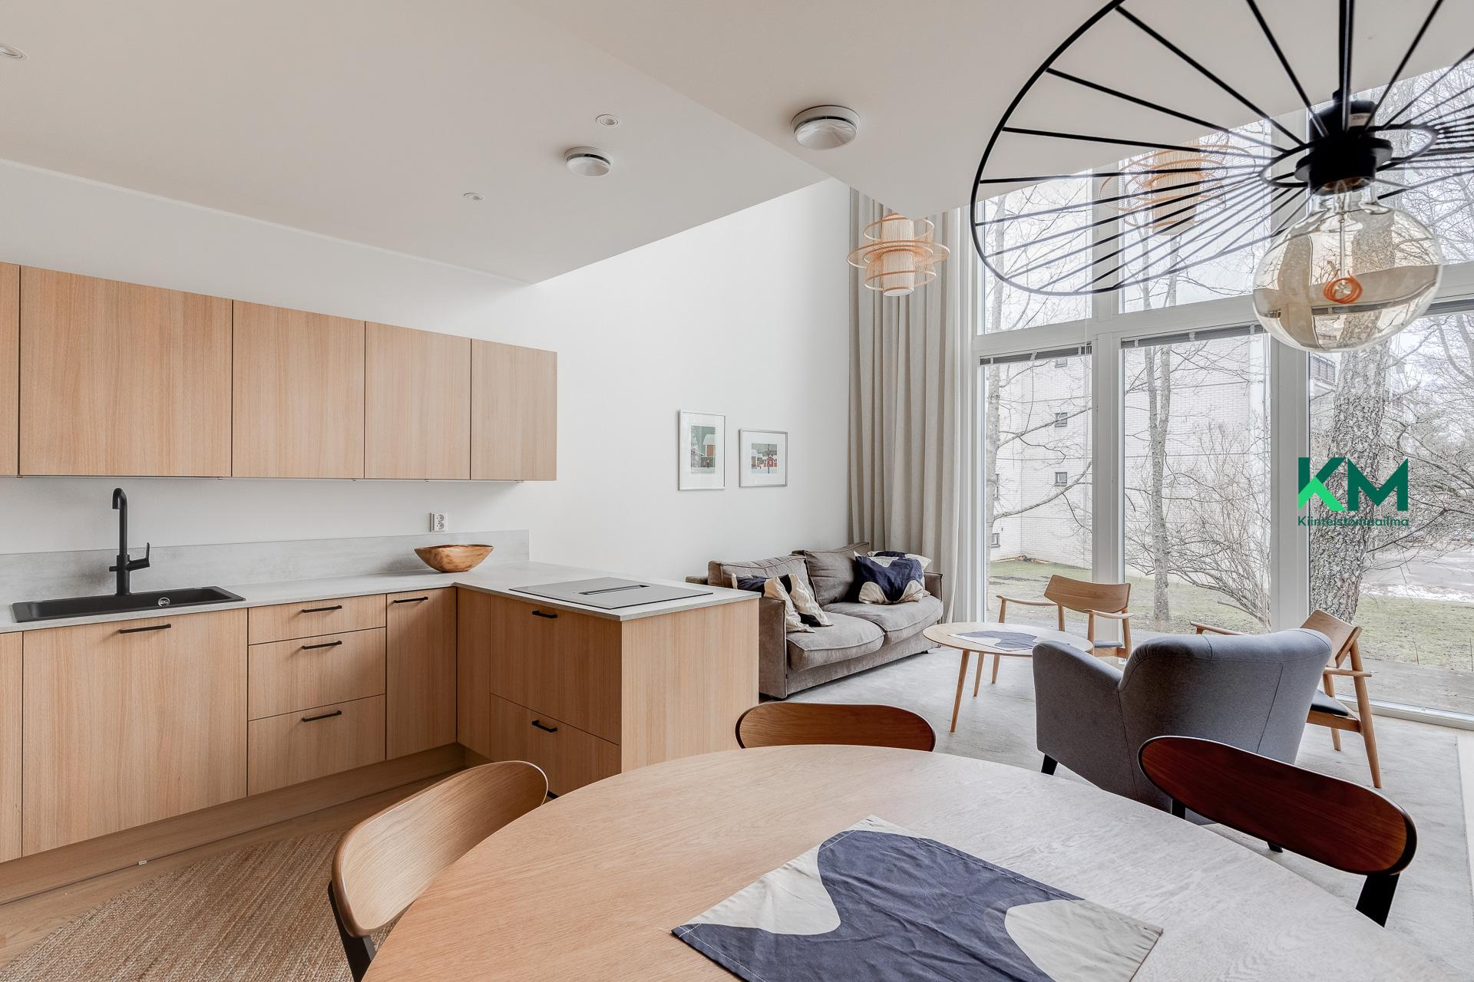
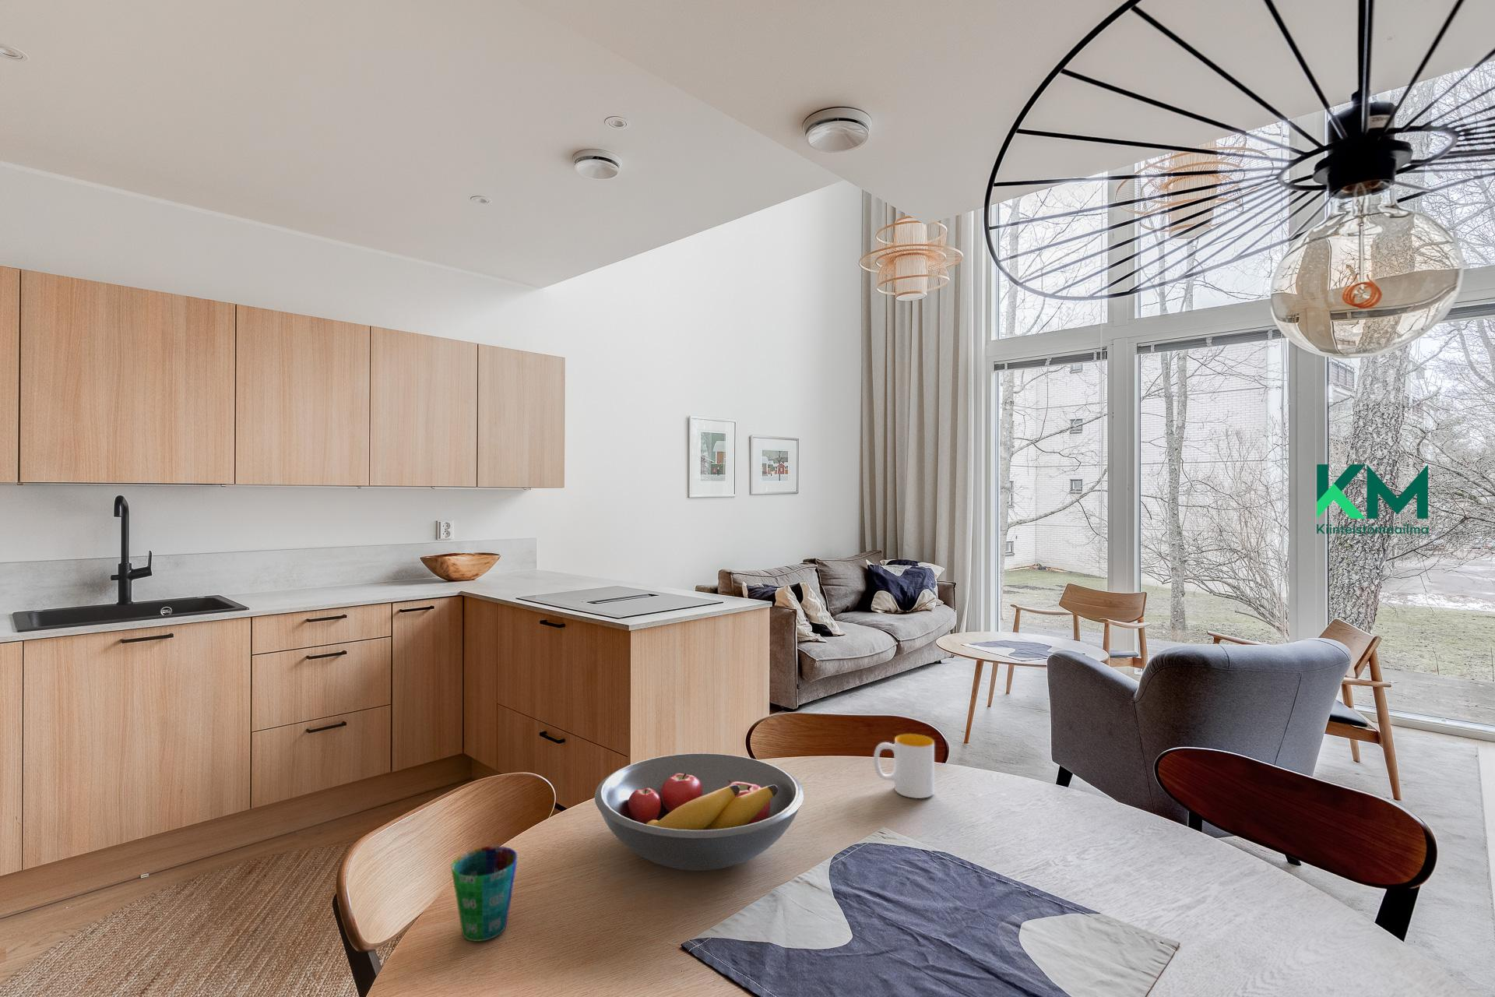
+ cup (903, 764)
+ cup (487, 889)
+ fruit bowl (700, 809)
